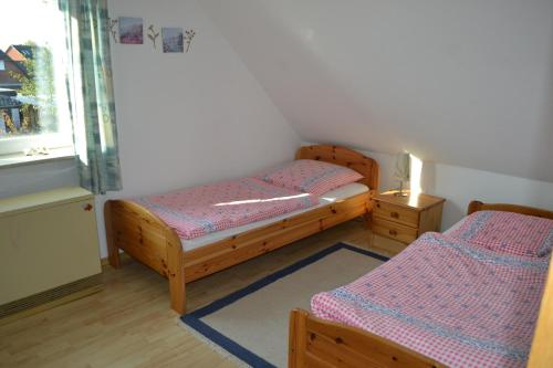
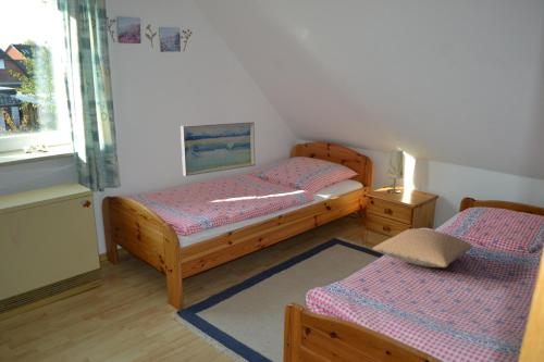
+ pillow (423, 247)
+ wall art (220, 147)
